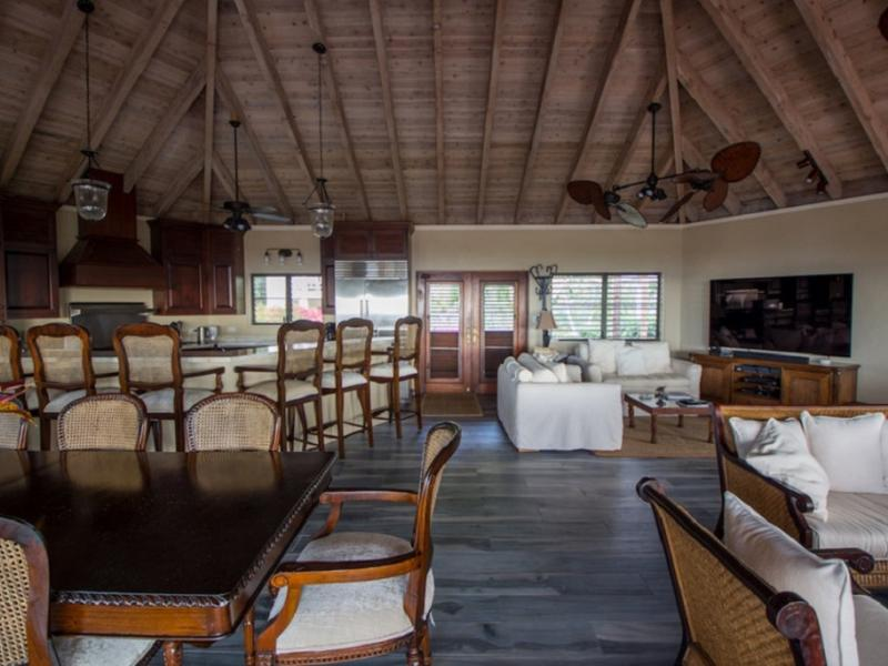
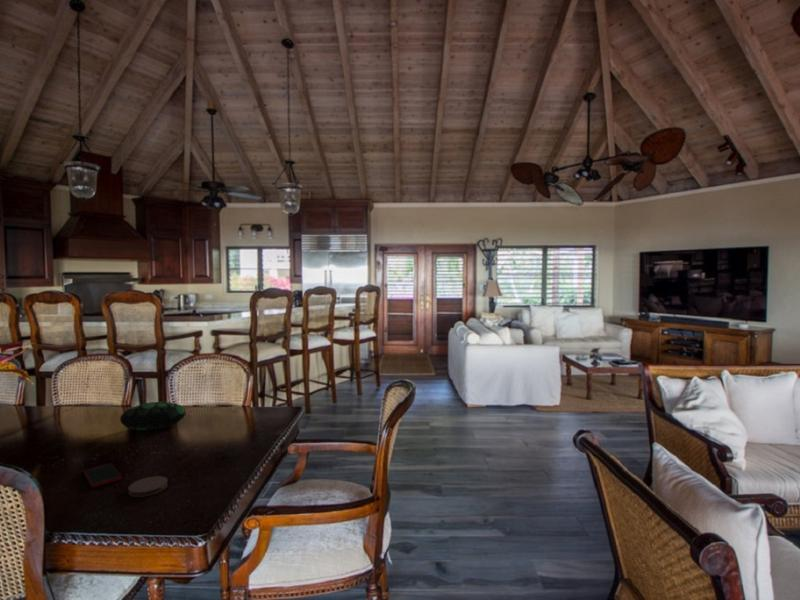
+ cell phone (102, 474)
+ decorative egg (154, 415)
+ coaster (148, 486)
